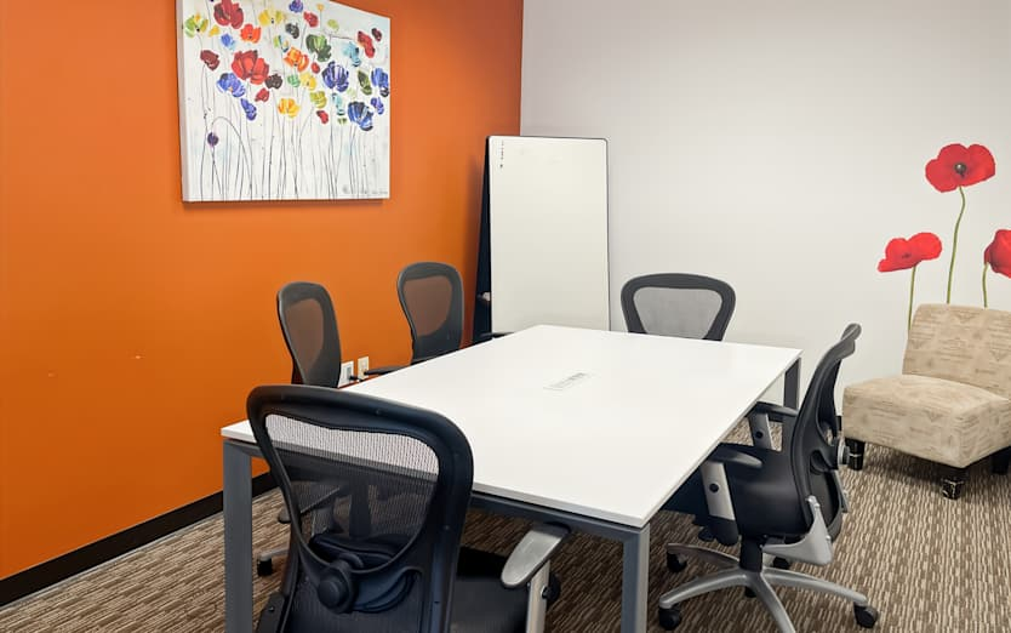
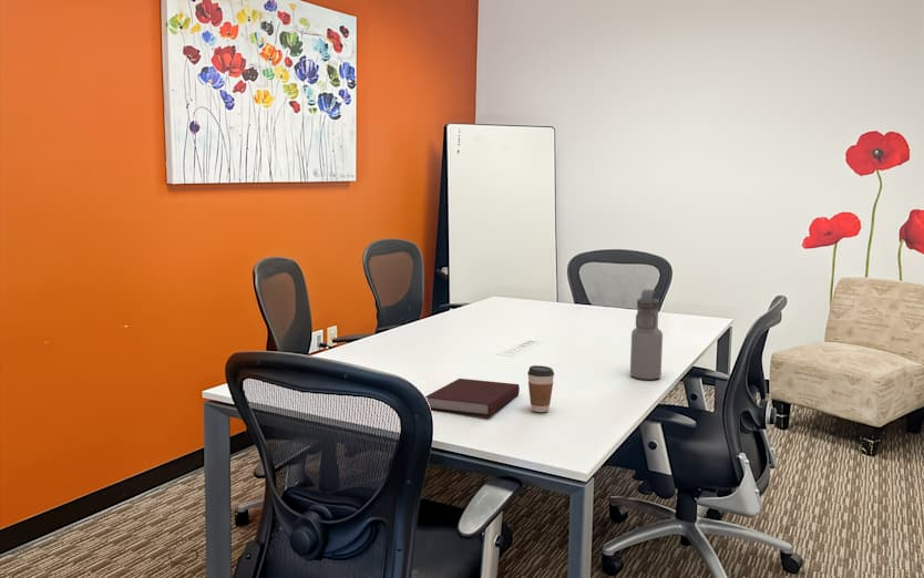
+ notebook (473, 395)
+ water bottle (646, 333)
+ coffee cup (540, 389)
